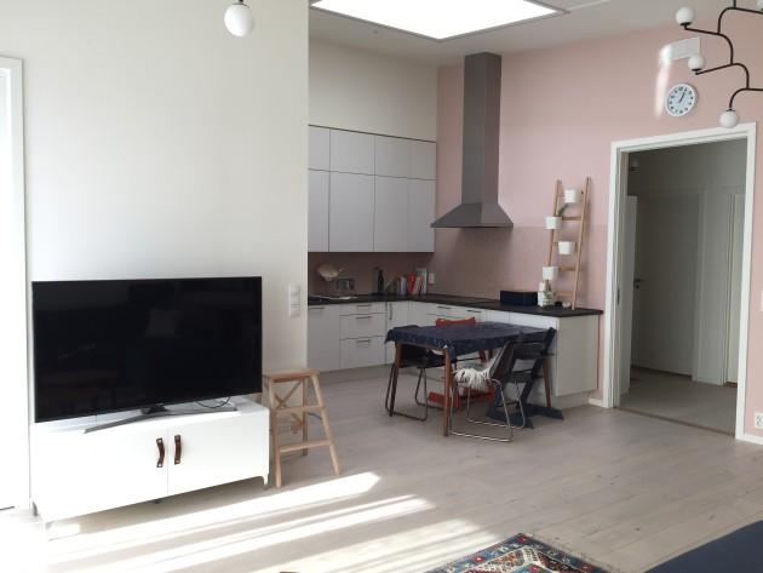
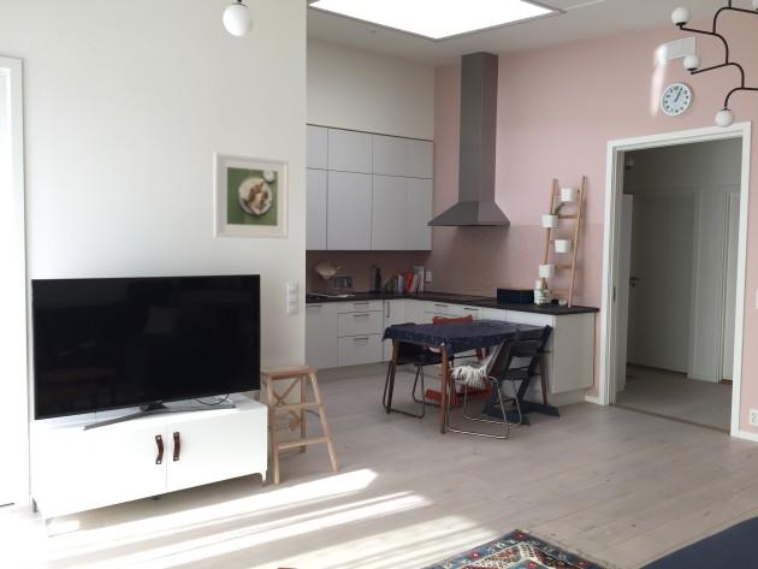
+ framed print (251, 197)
